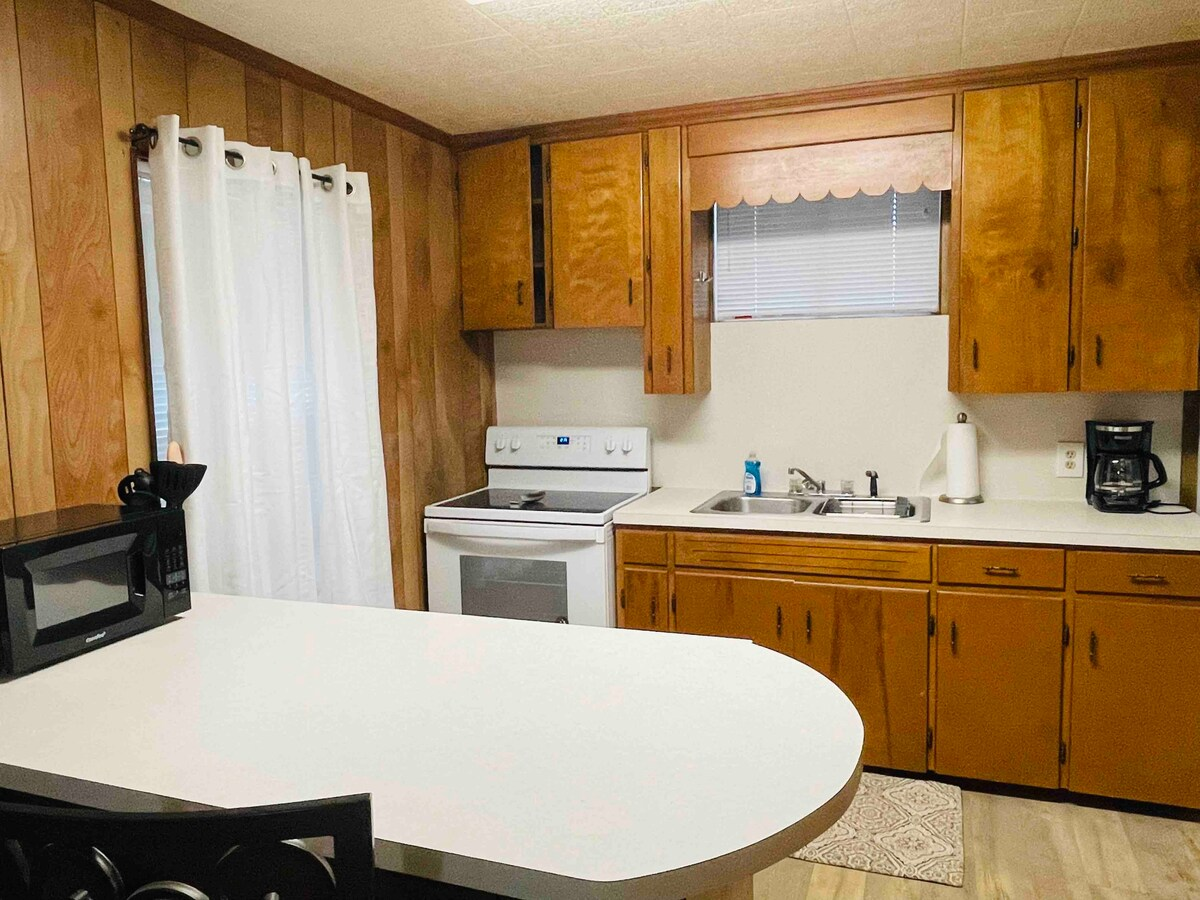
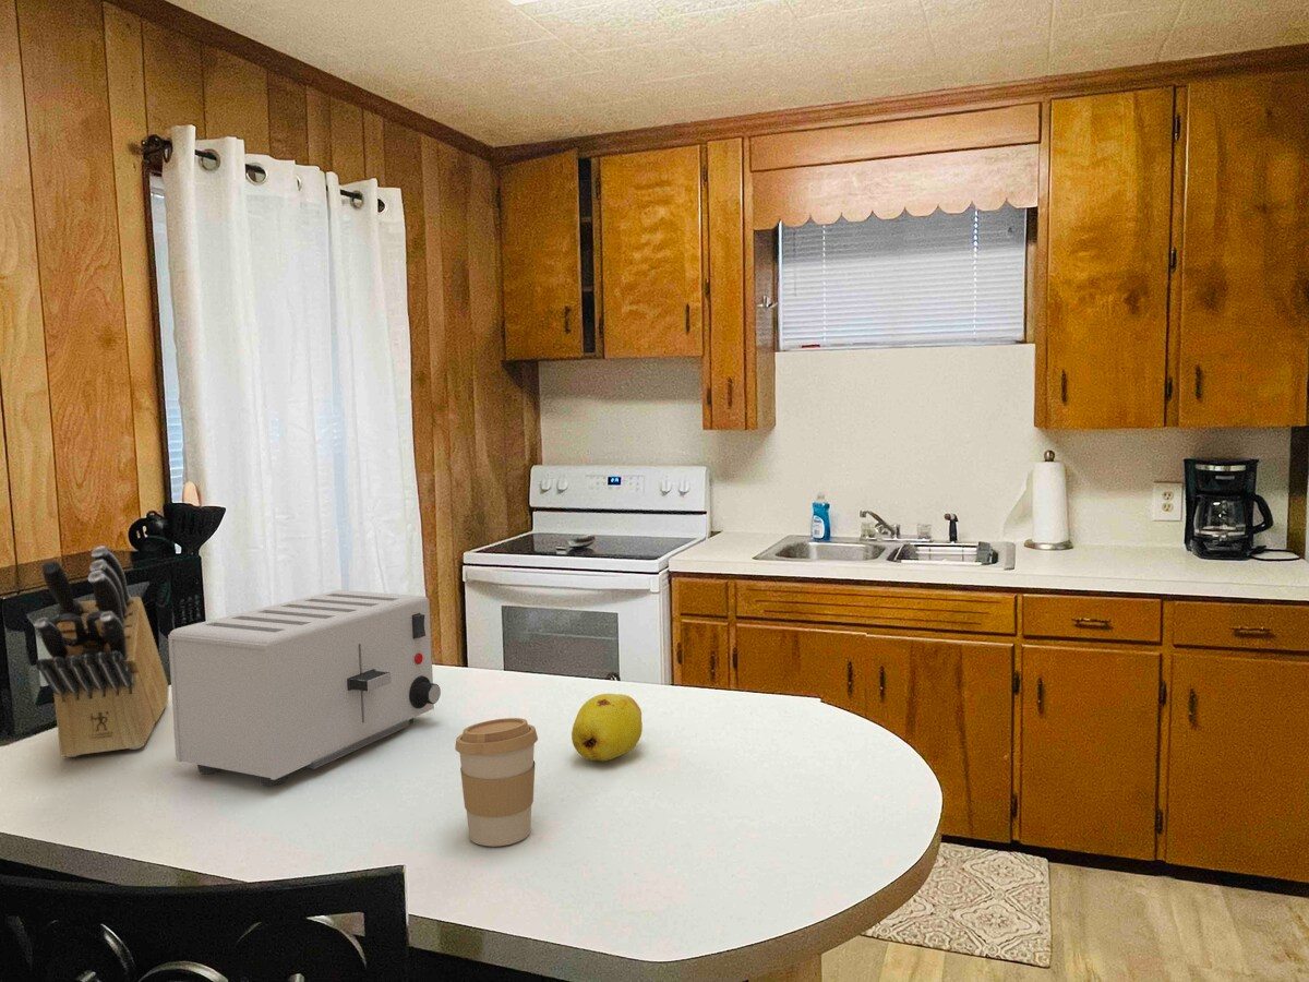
+ toaster (319, 679)
+ knife block (106, 638)
+ fruit (610, 723)
+ coffee cup (497, 777)
